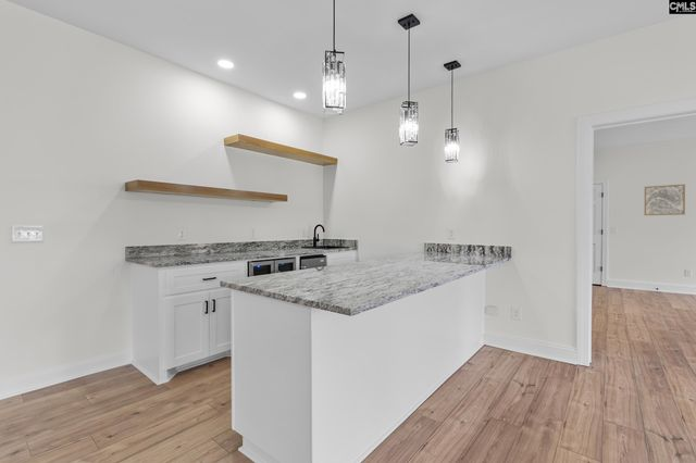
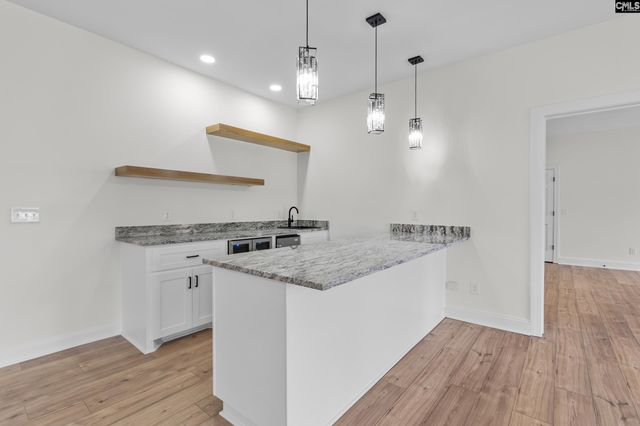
- wall art (663, 200)
